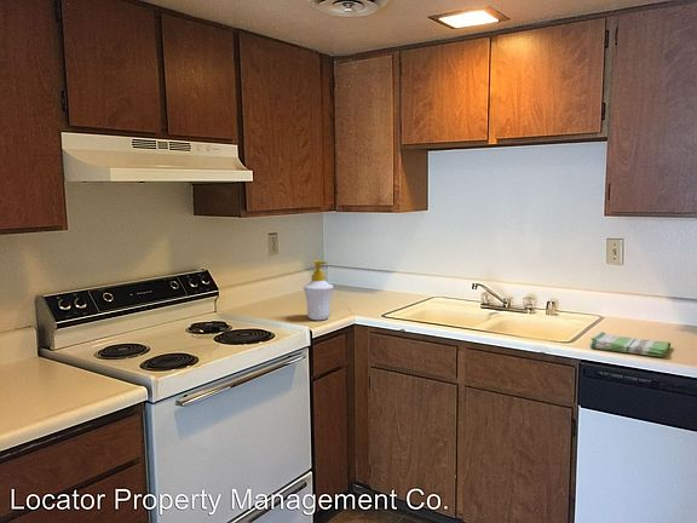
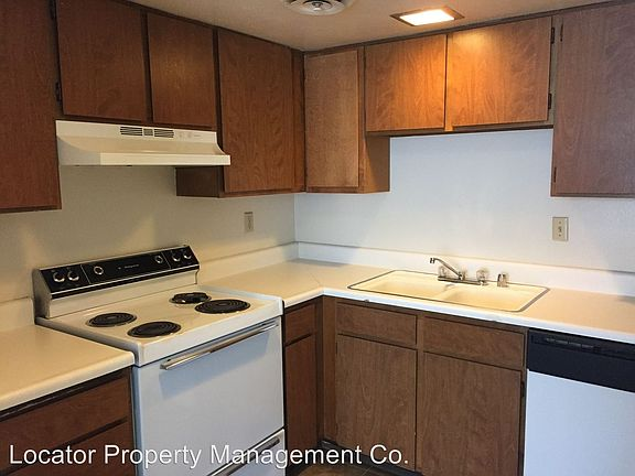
- soap bottle (318, 289)
- dish towel (629, 341)
